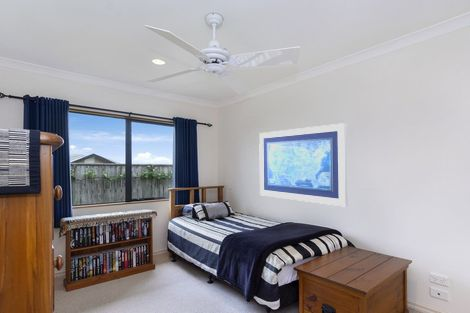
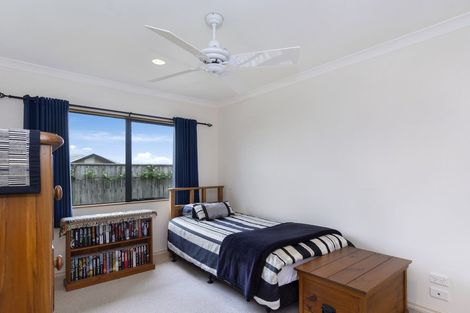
- wall art (297, 164)
